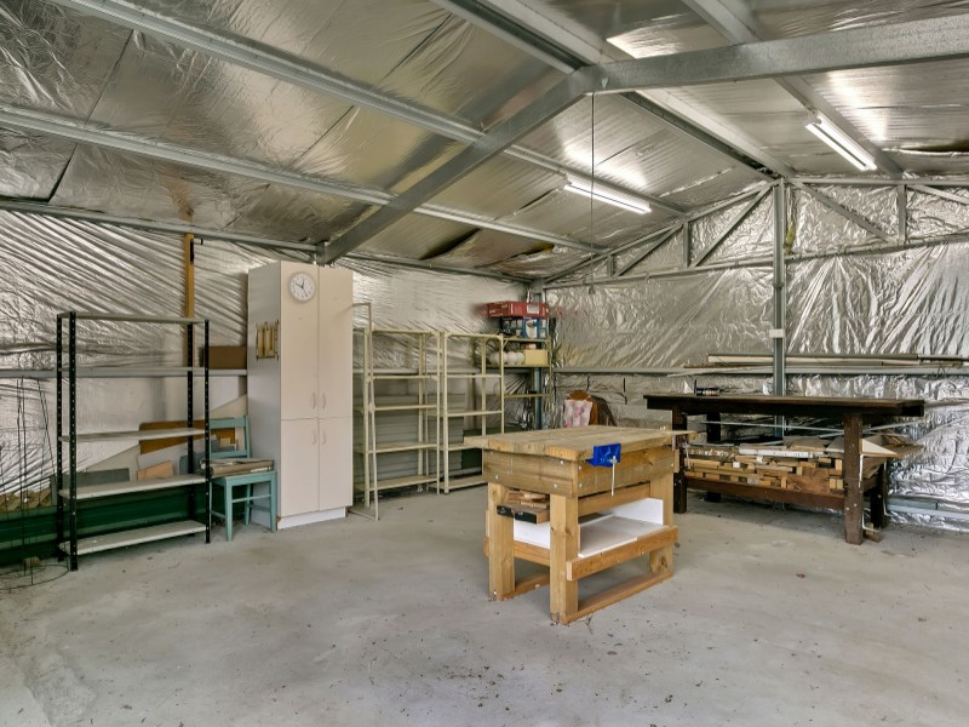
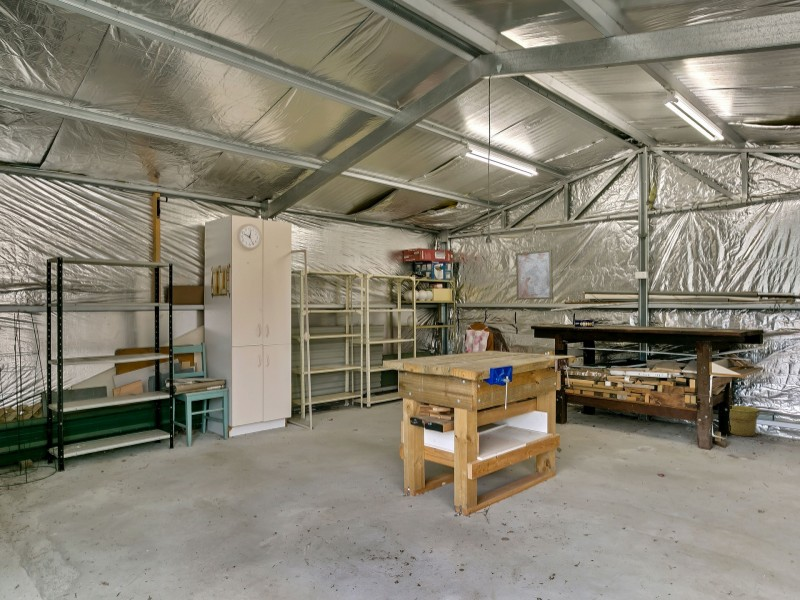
+ bucket (742, 421)
+ wall art (533, 275)
